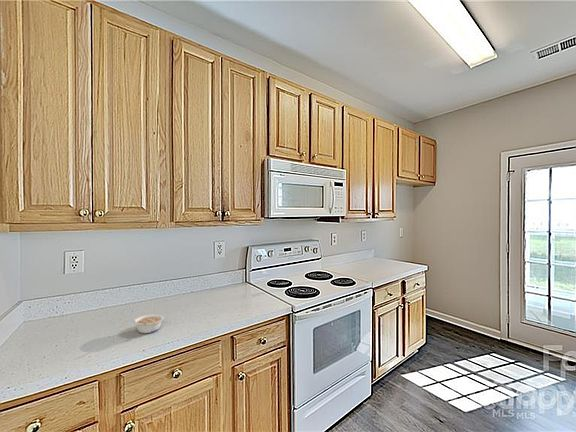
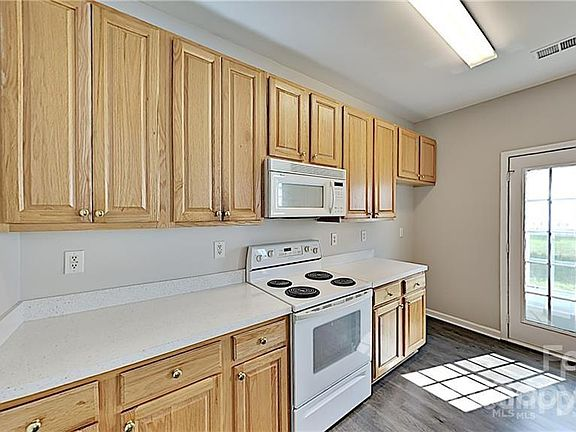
- legume (149, 323)
